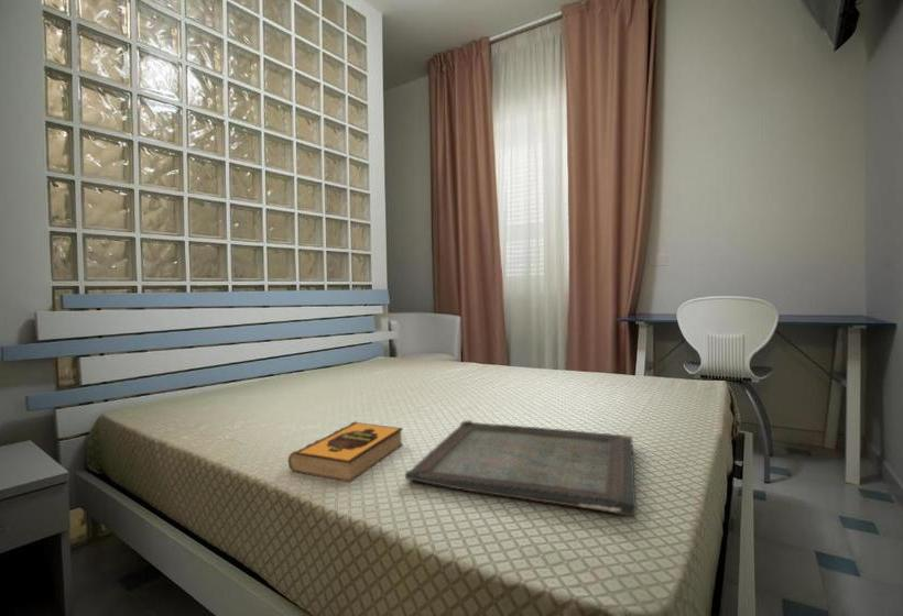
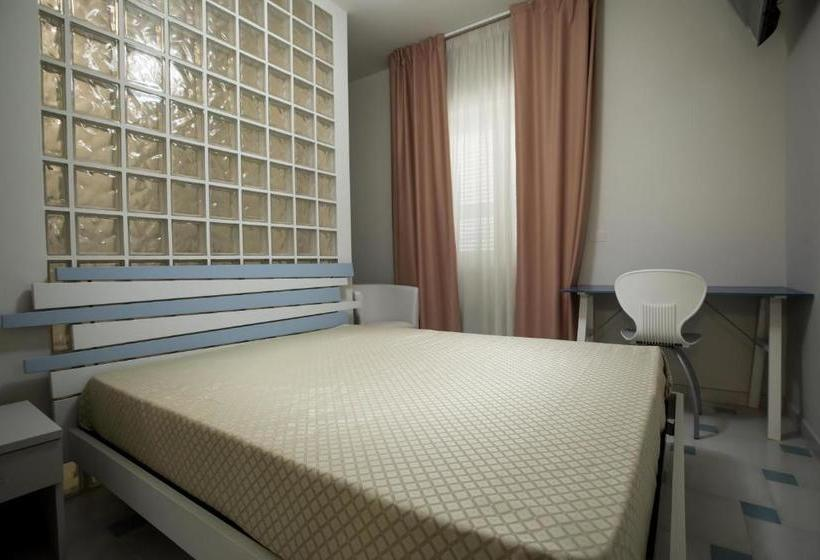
- hardback book (349, 448)
- serving tray (530, 455)
